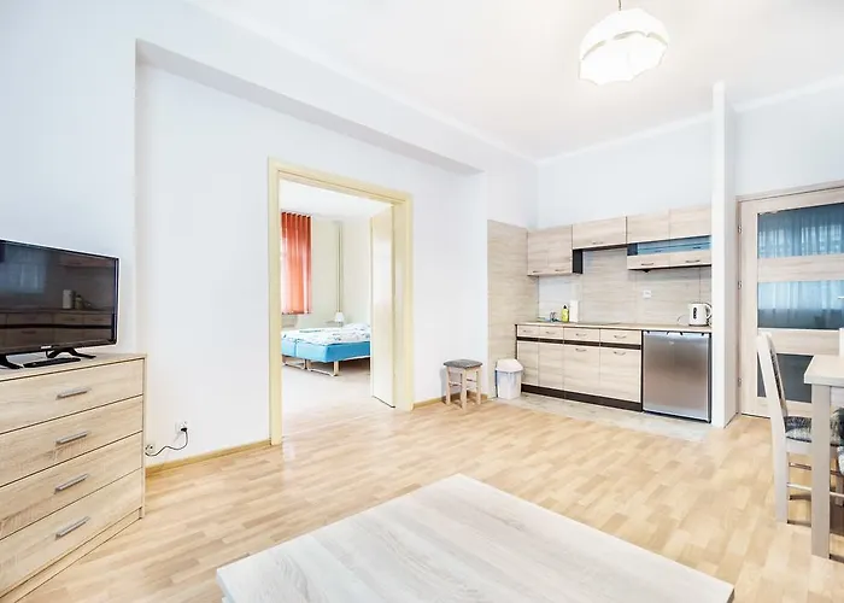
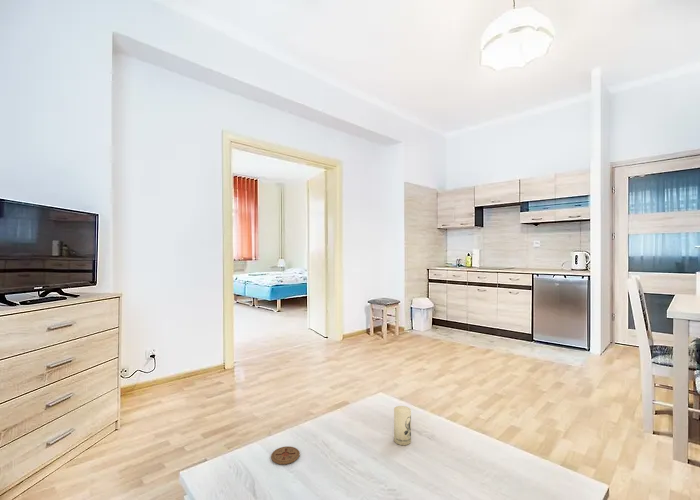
+ coaster (285, 455)
+ candle (402, 425)
